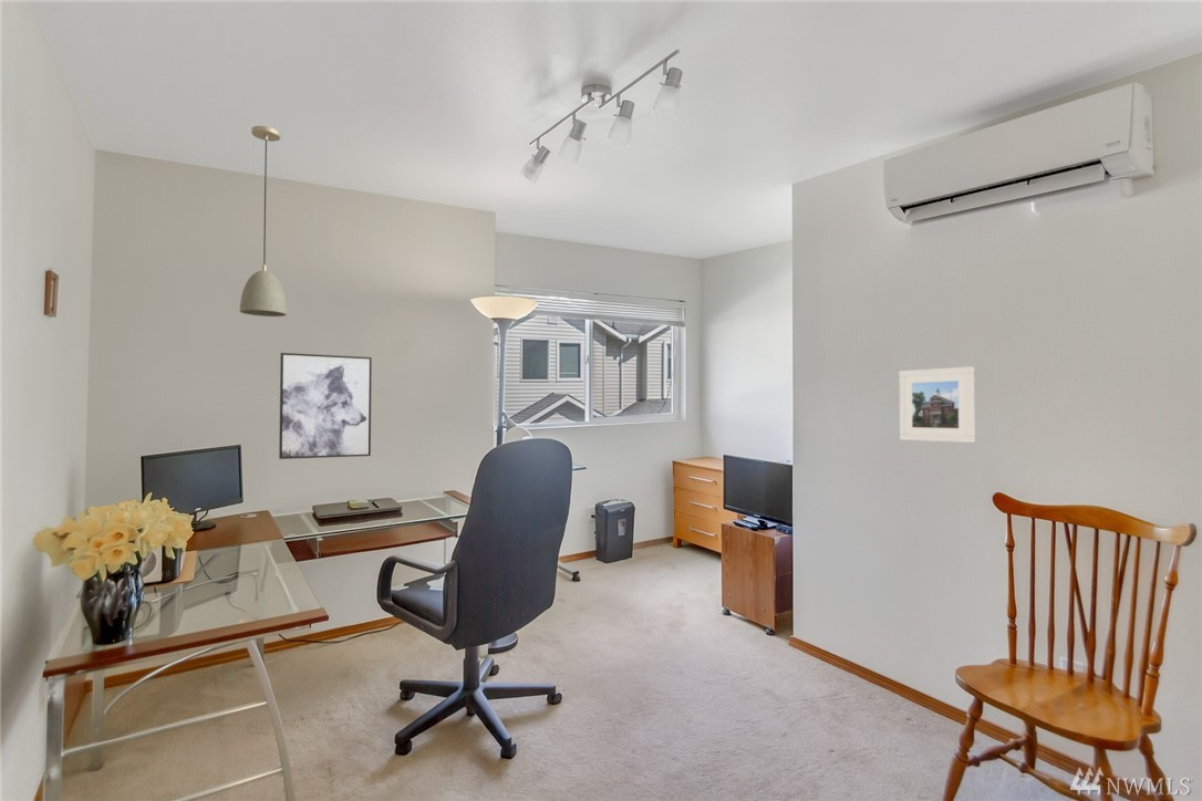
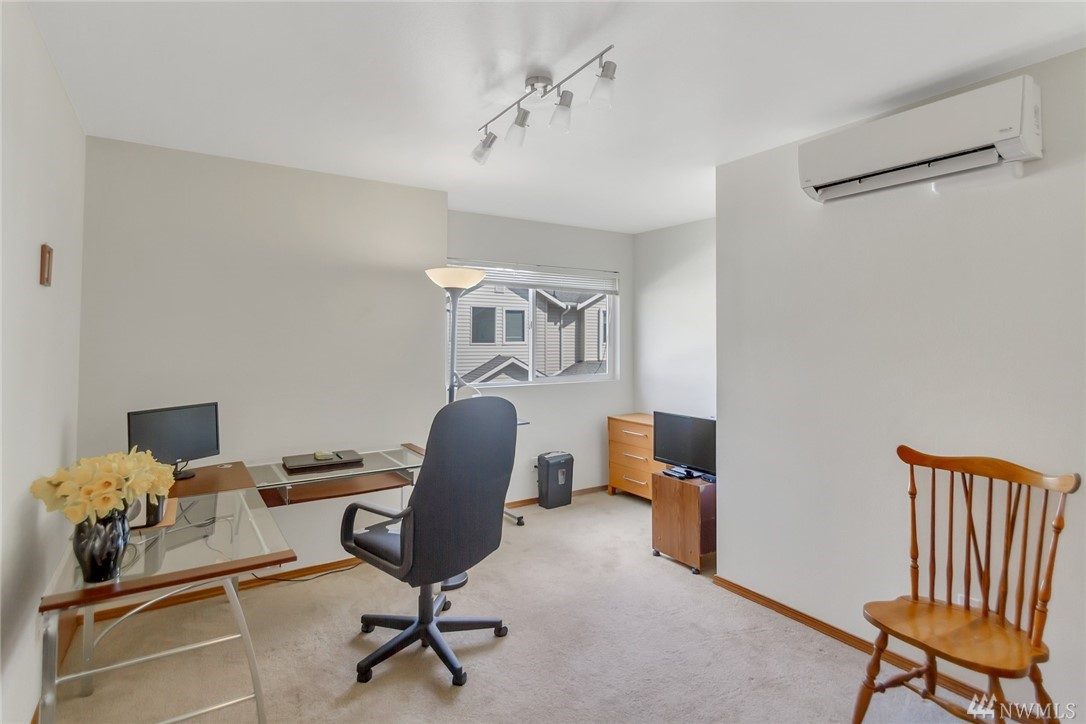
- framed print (935, 404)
- wall art (327, 406)
- light fixture (265, 221)
